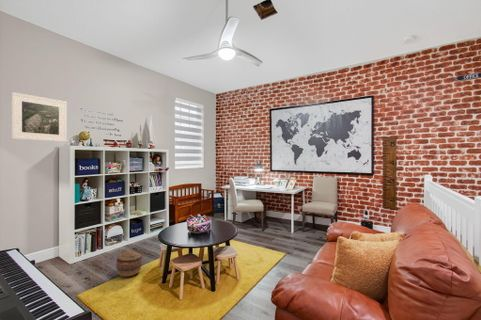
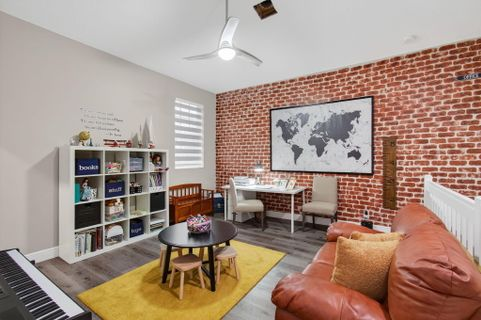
- basket (129, 262)
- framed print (41, 118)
